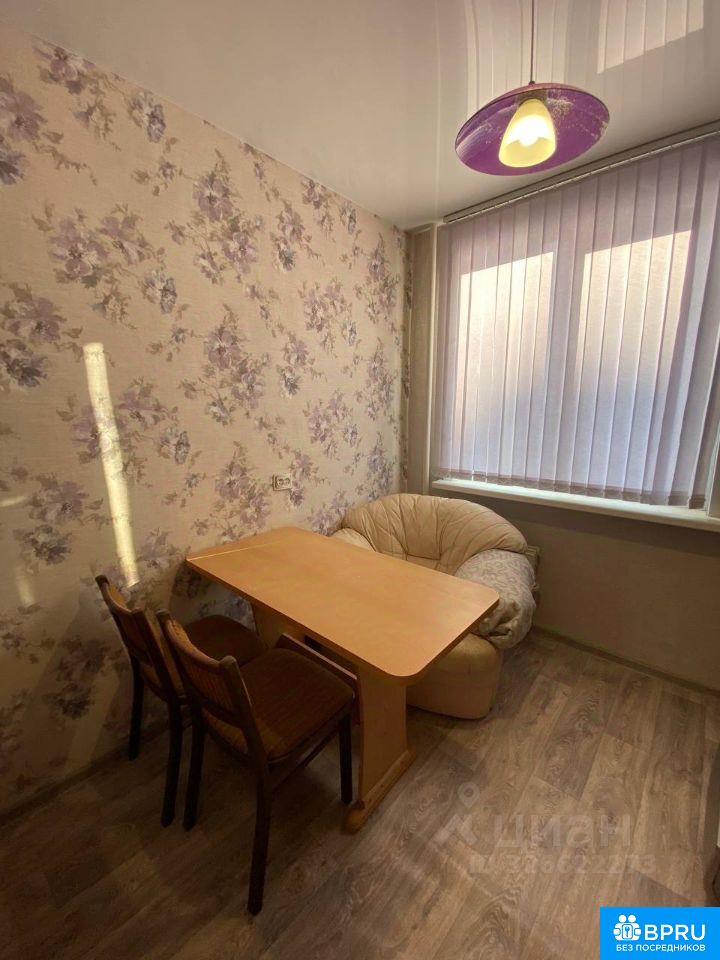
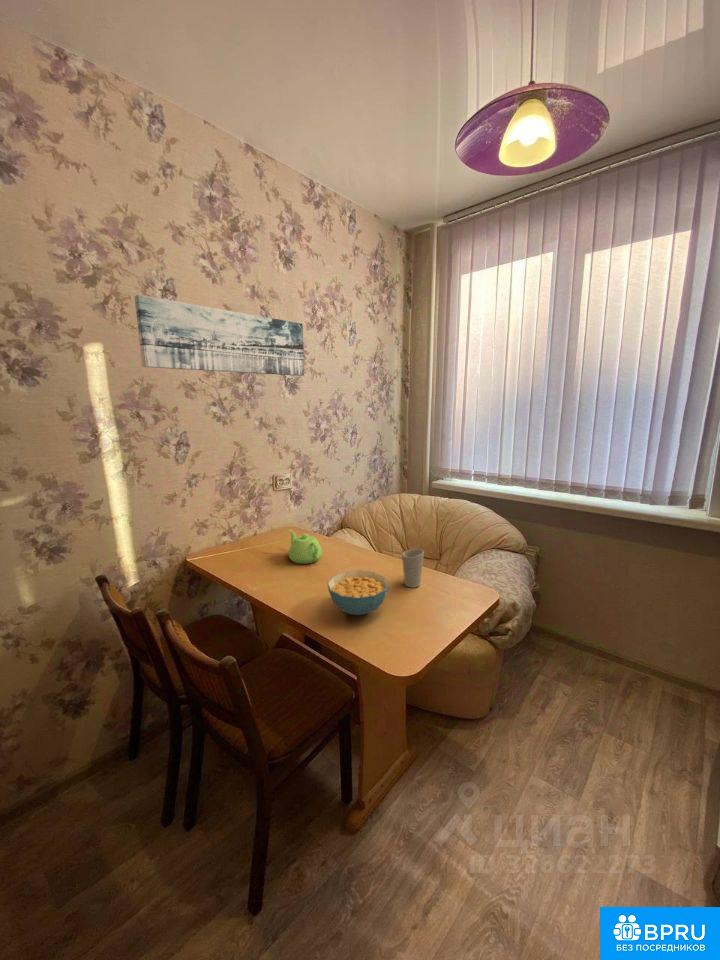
+ wall art (233, 342)
+ teapot (303, 545)
+ cup (412, 567)
+ cereal bowl (358, 596)
